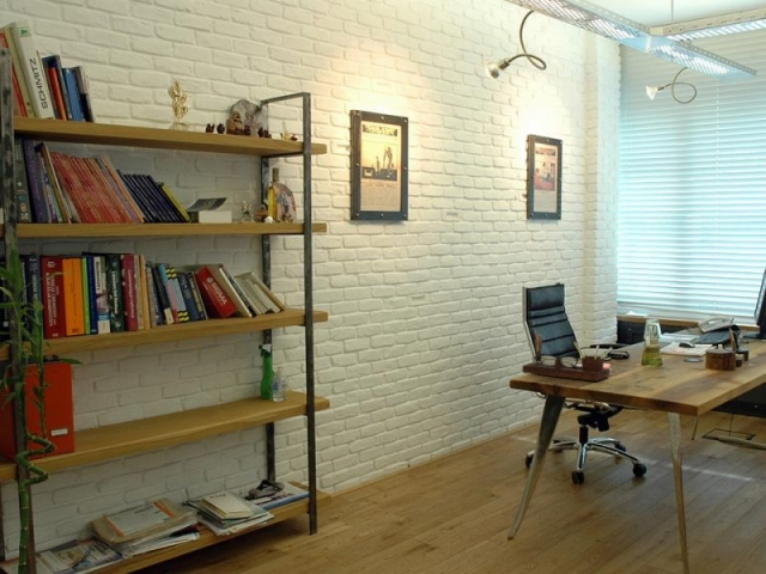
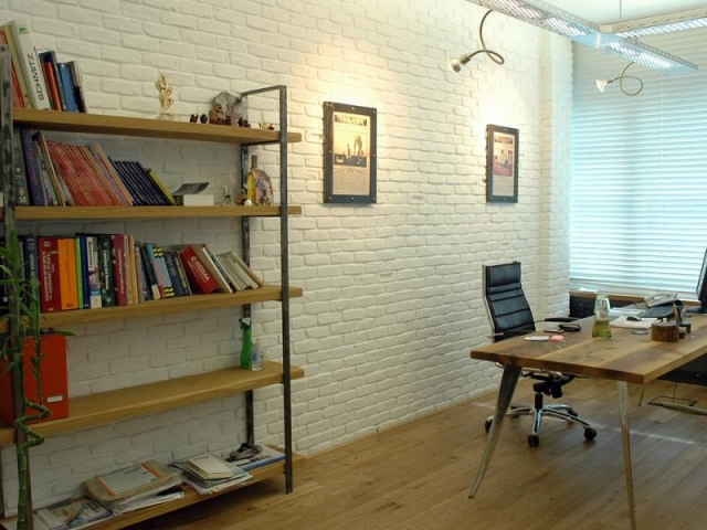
- desk organizer (567, 356)
